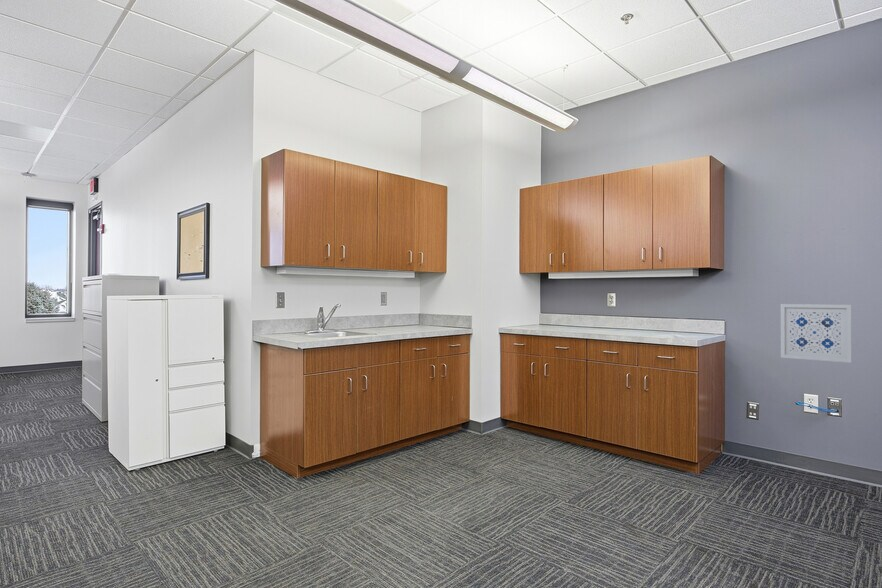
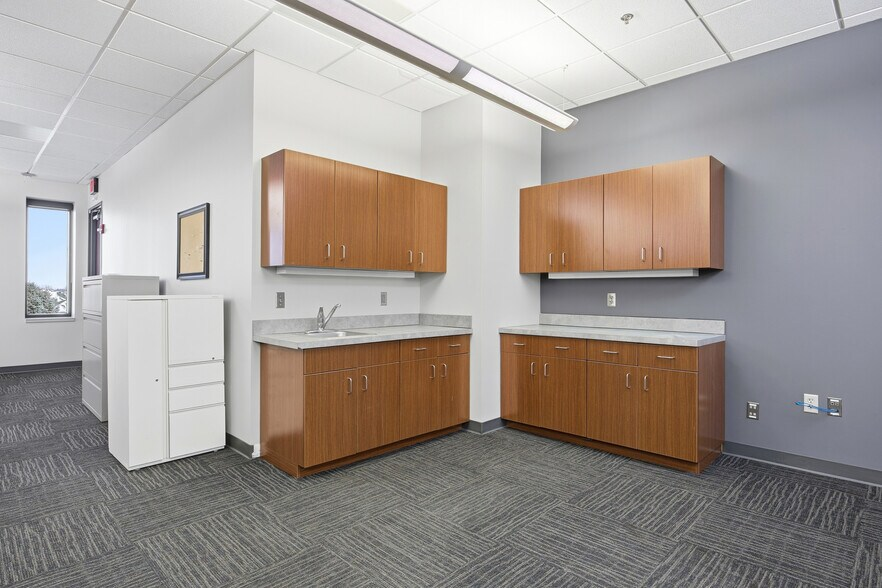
- wall art (814, 332)
